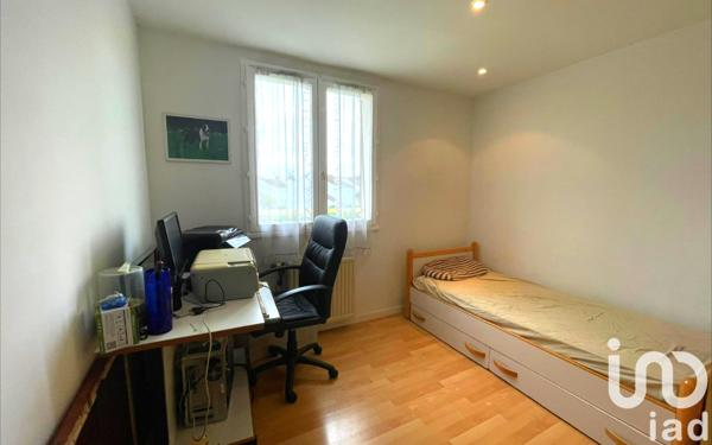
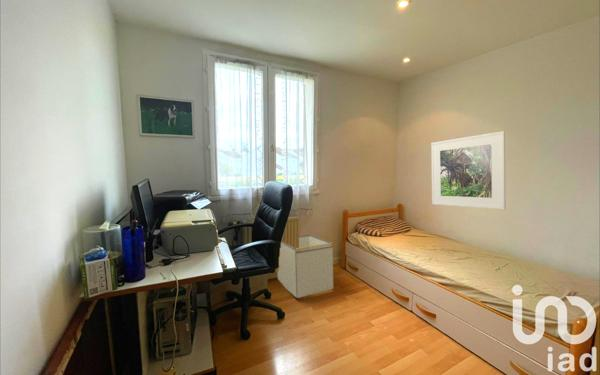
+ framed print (464, 172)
+ storage bin (304, 262)
